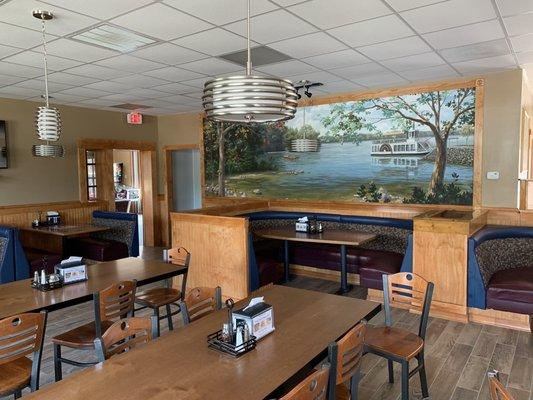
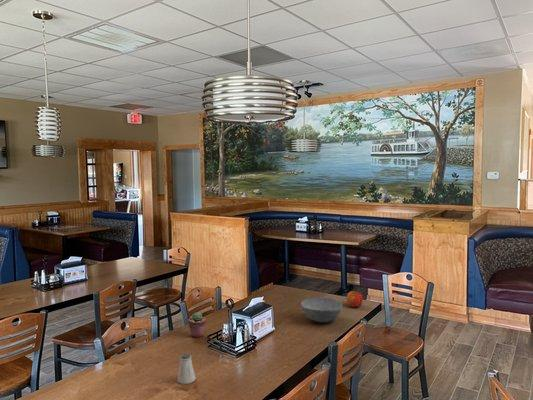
+ saltshaker (186, 367)
+ apple (354, 298)
+ potted succulent (197, 323)
+ bowl (321, 311)
